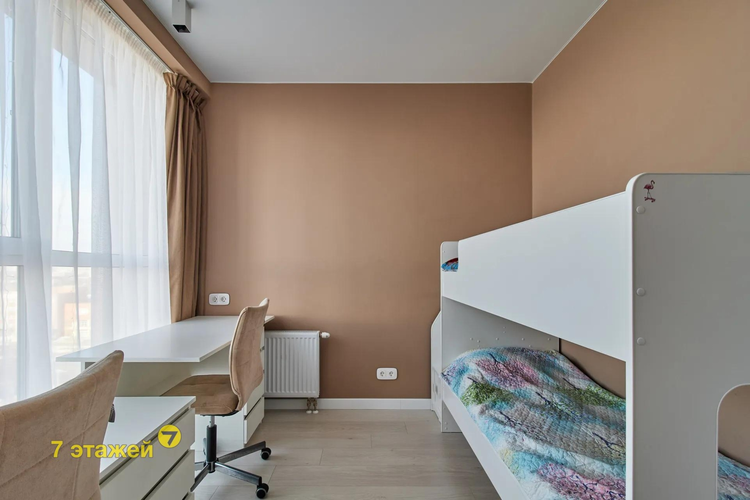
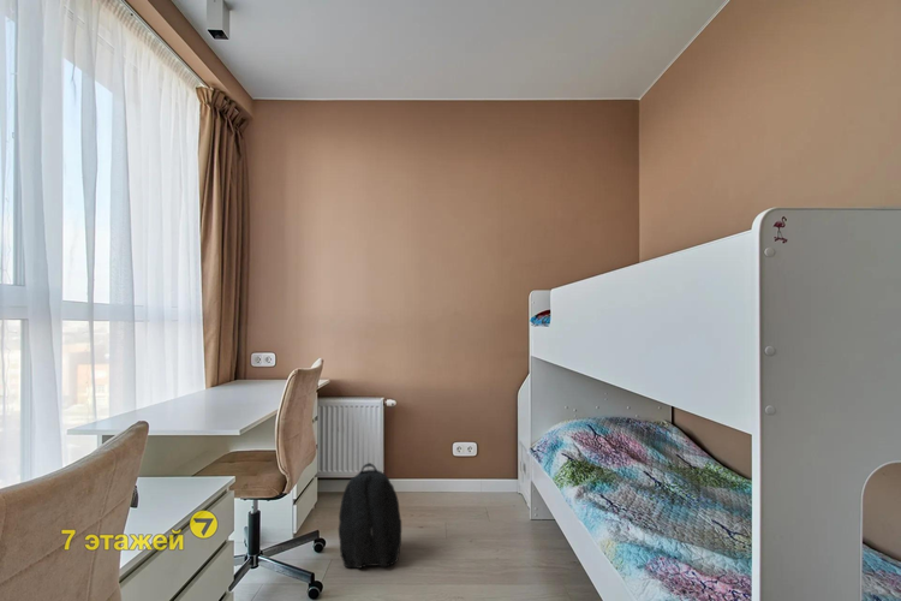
+ backpack (370, 511)
